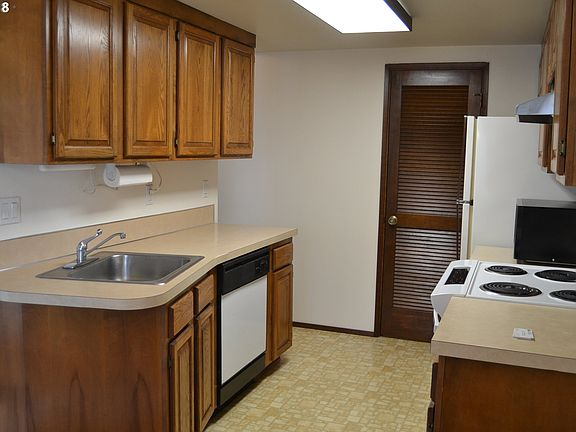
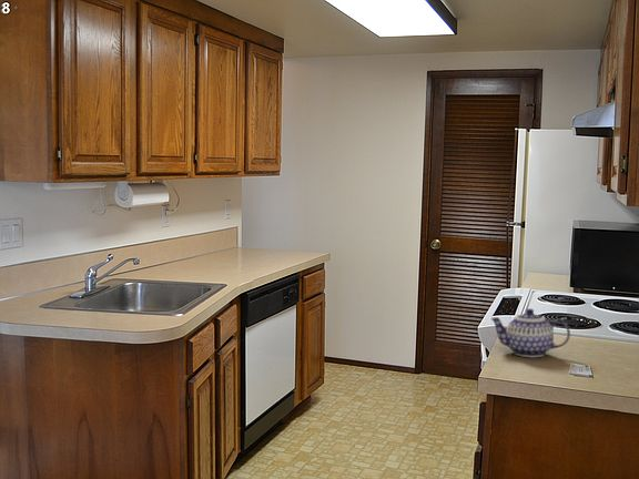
+ teapot (529, 330)
